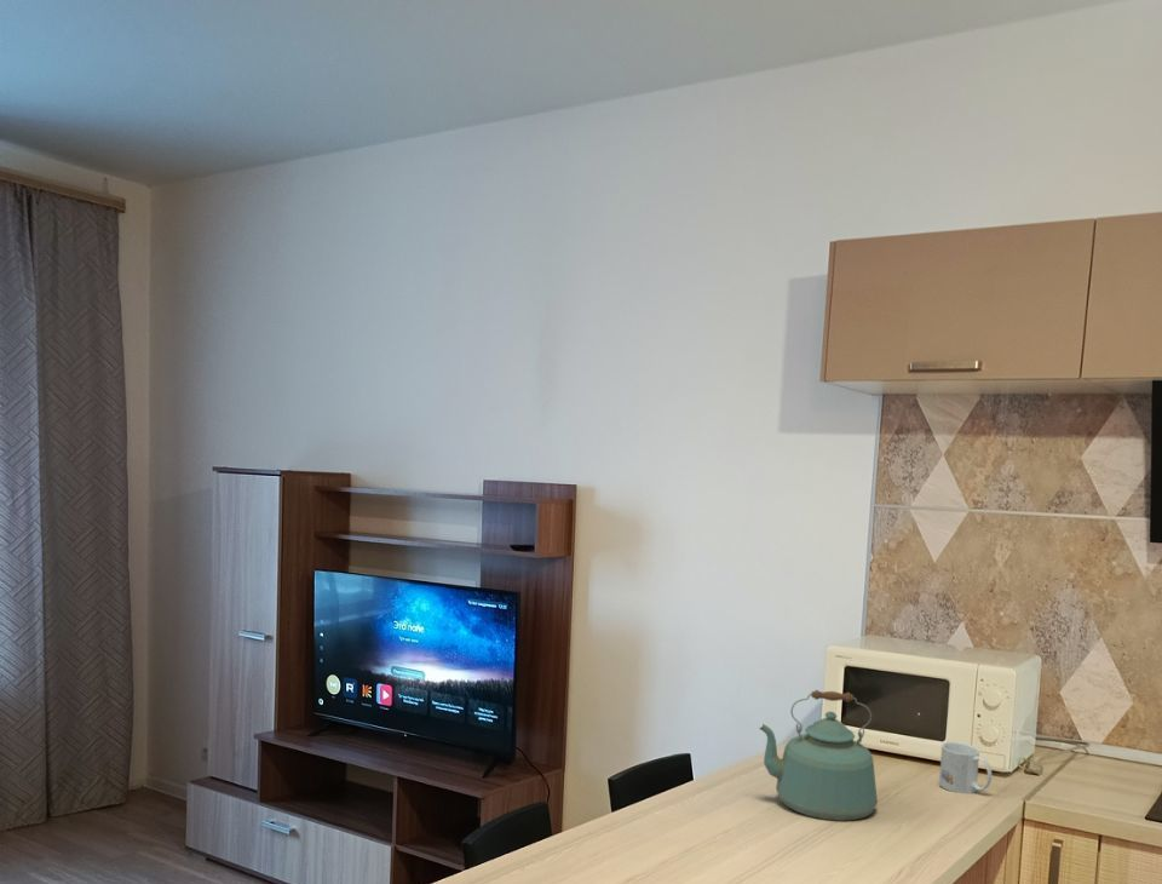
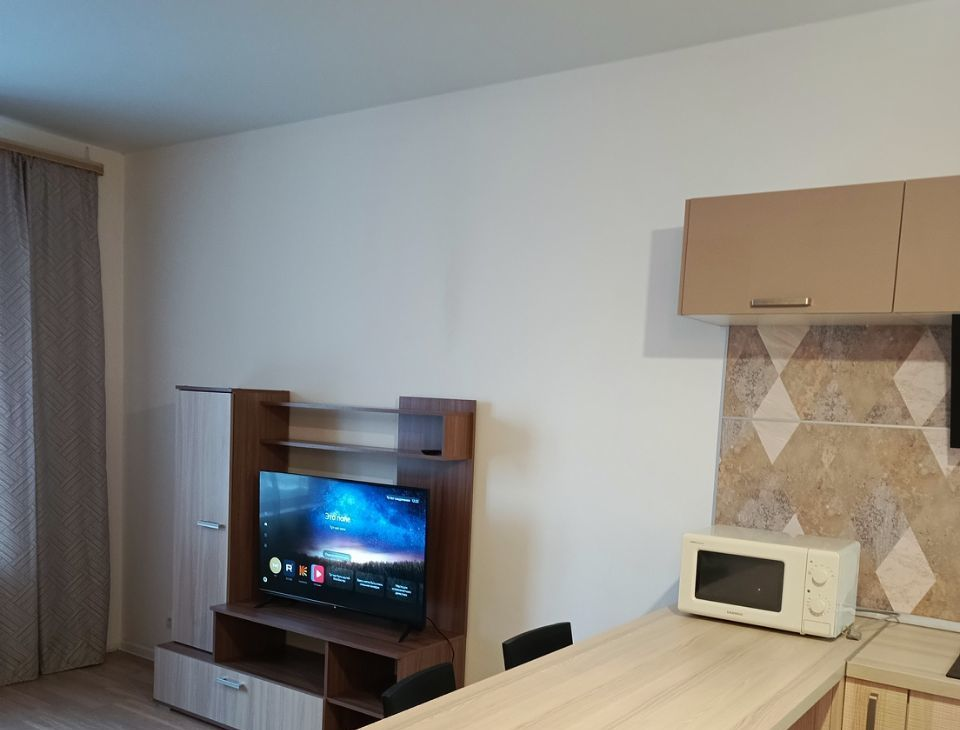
- kettle (818, 747)
- mug (966, 769)
